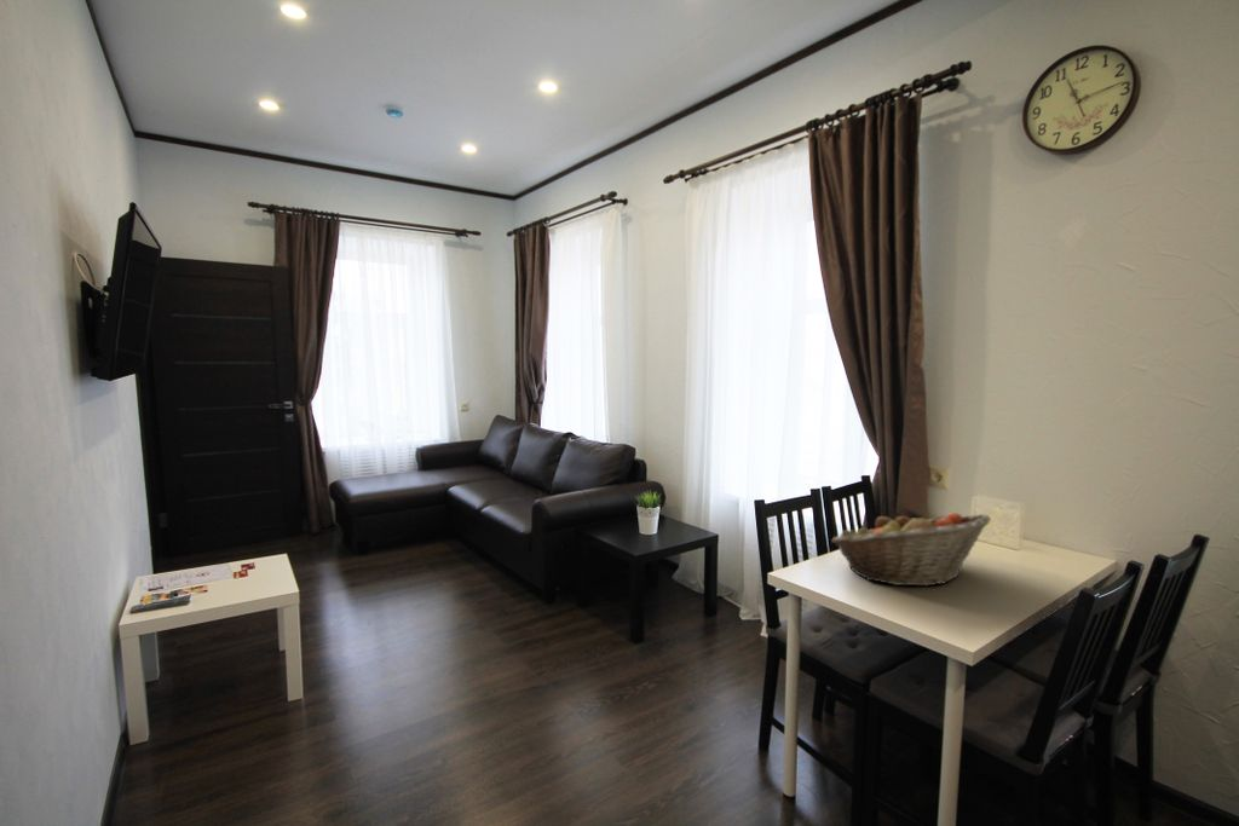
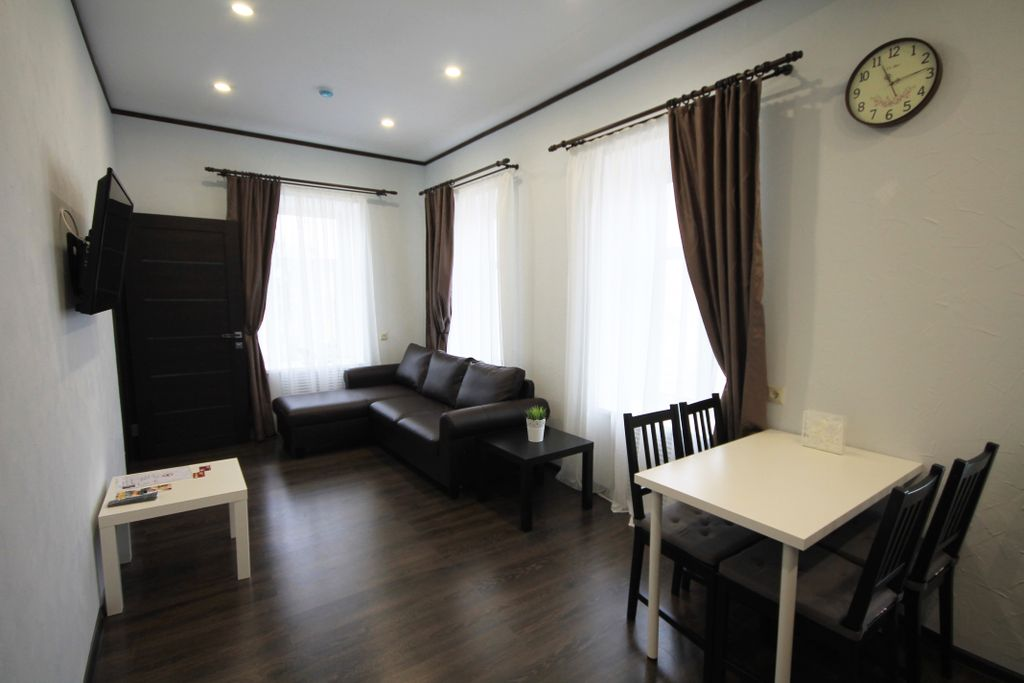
- fruit basket (909, 541)
